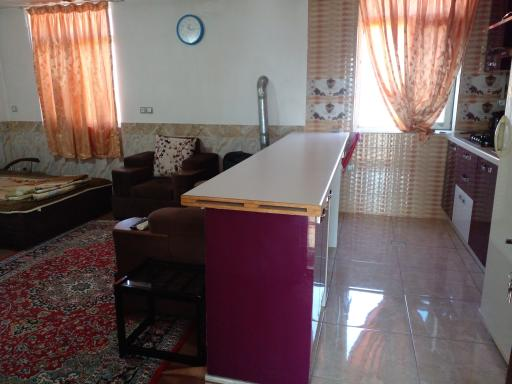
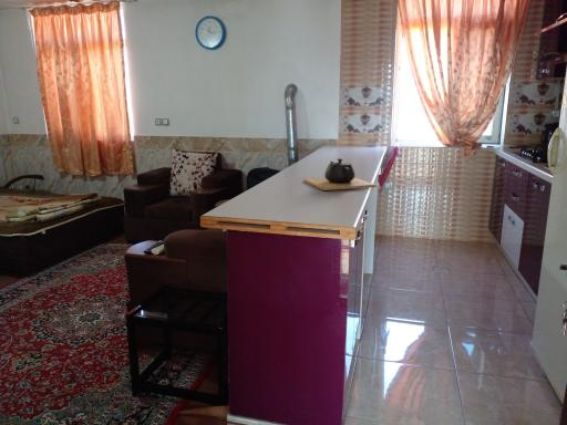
+ teapot (338, 170)
